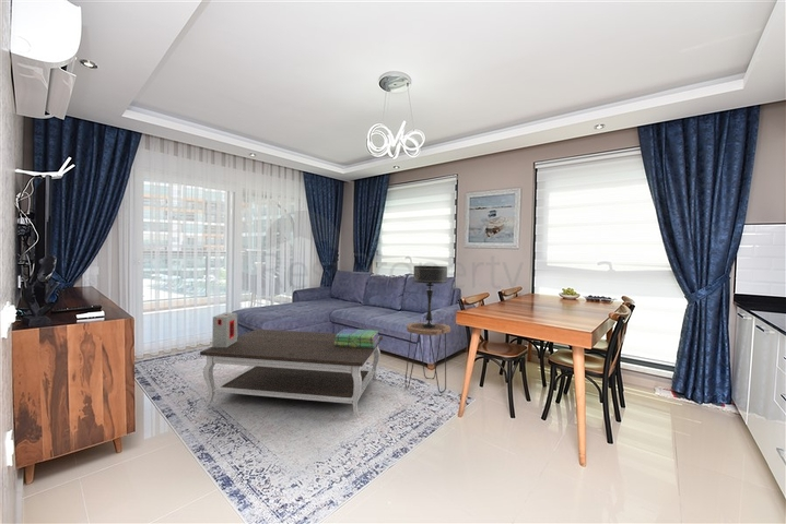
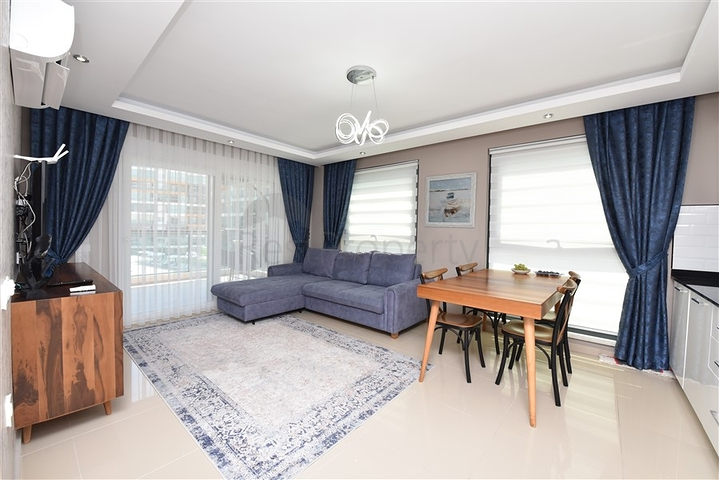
- decorative box (225, 329)
- table lamp (430, 296)
- side table (422, 356)
- stack of books (357, 337)
- coffee table (300, 367)
